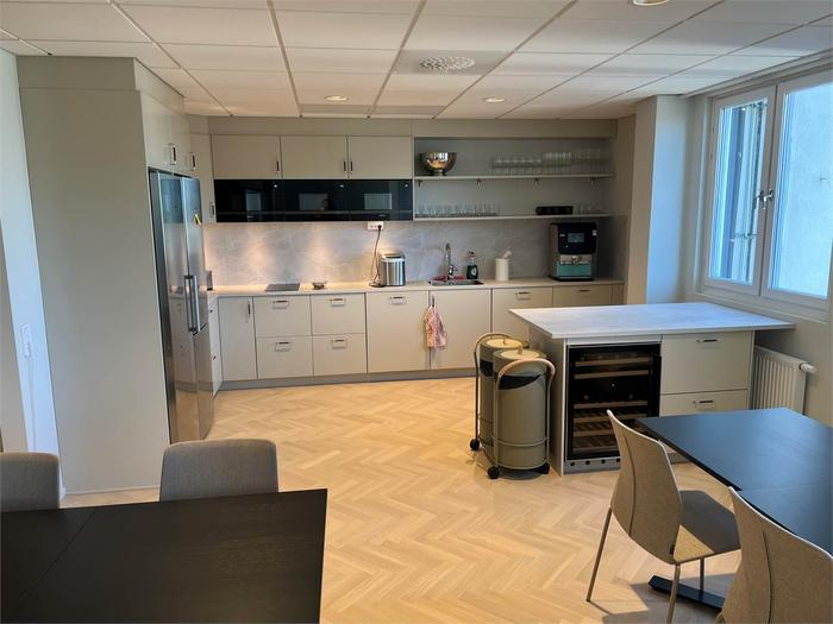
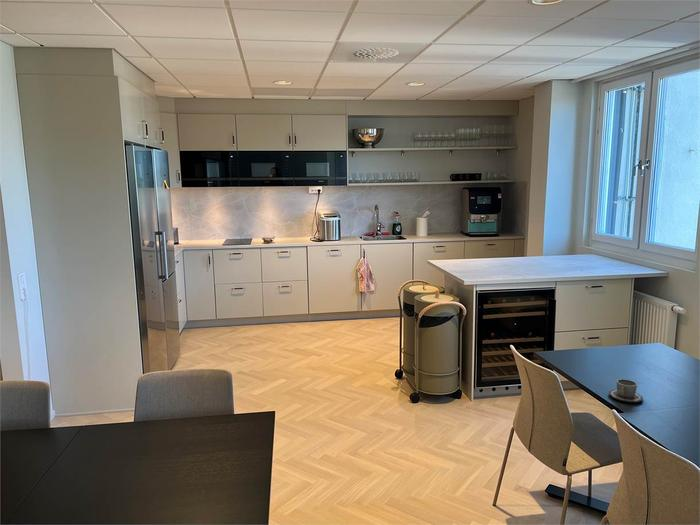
+ cup (626, 389)
